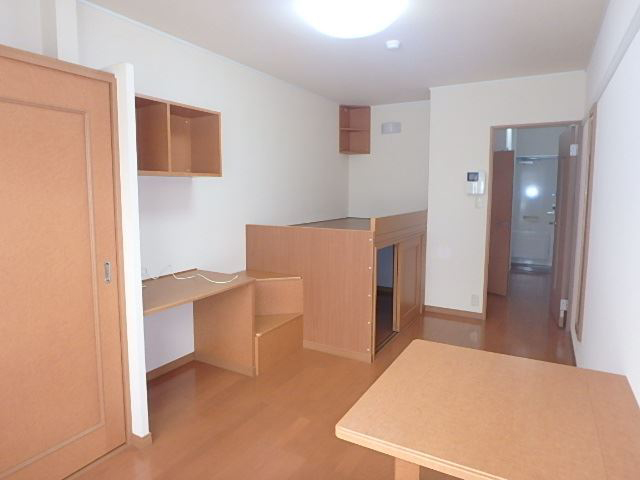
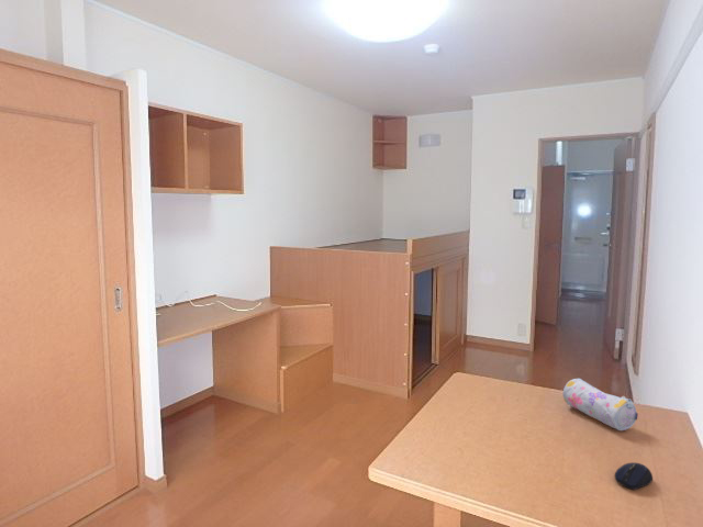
+ computer mouse (634, 472)
+ pencil case (598, 402)
